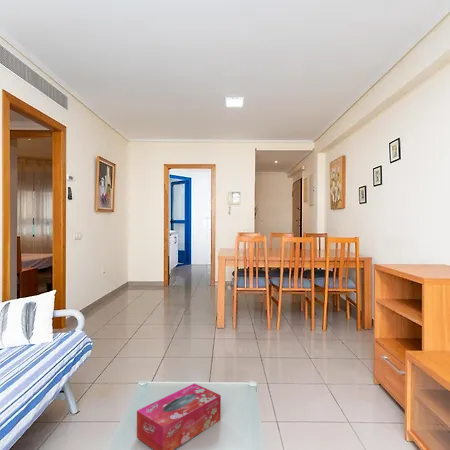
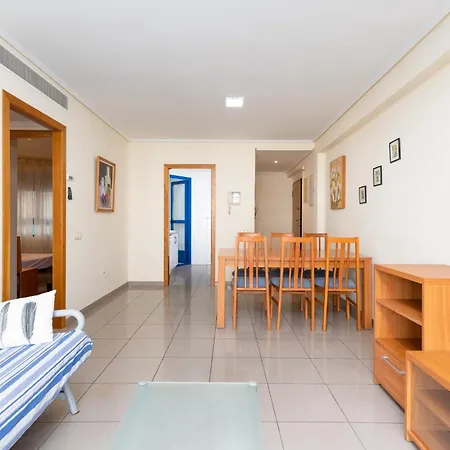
- tissue box (180, 415)
